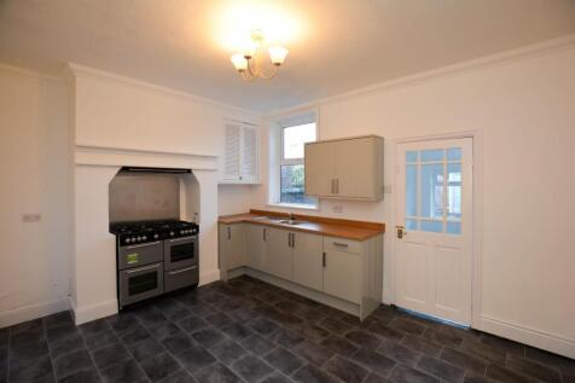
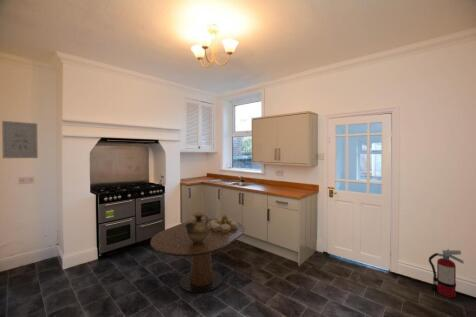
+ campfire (223, 220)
+ dining table (196, 254)
+ fire extinguisher (445, 270)
+ wall art (20, 140)
+ ceramic jug (196, 227)
